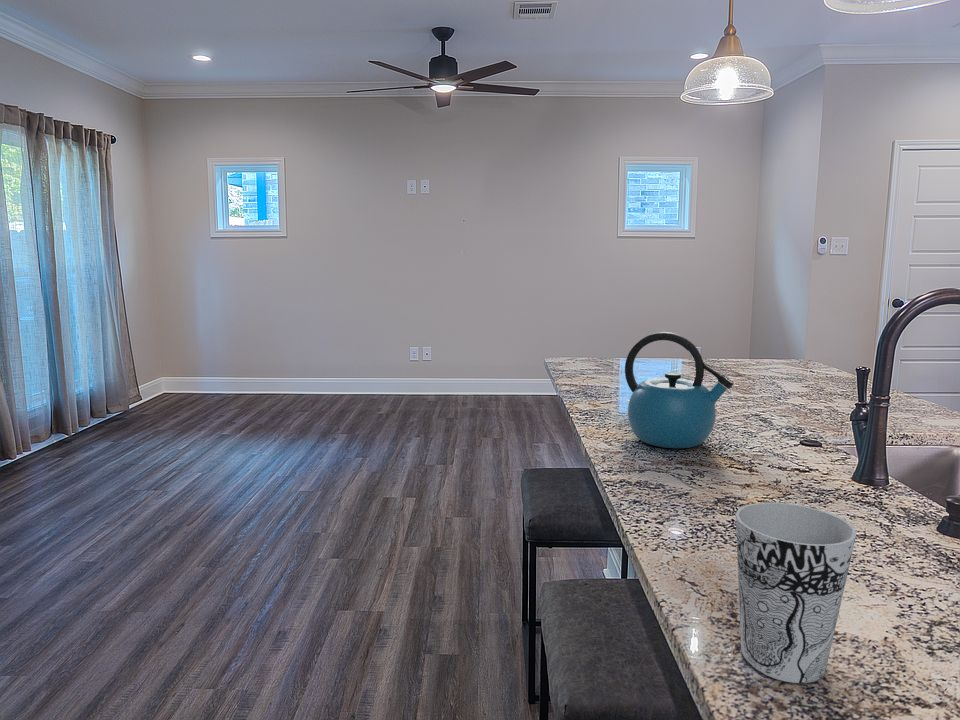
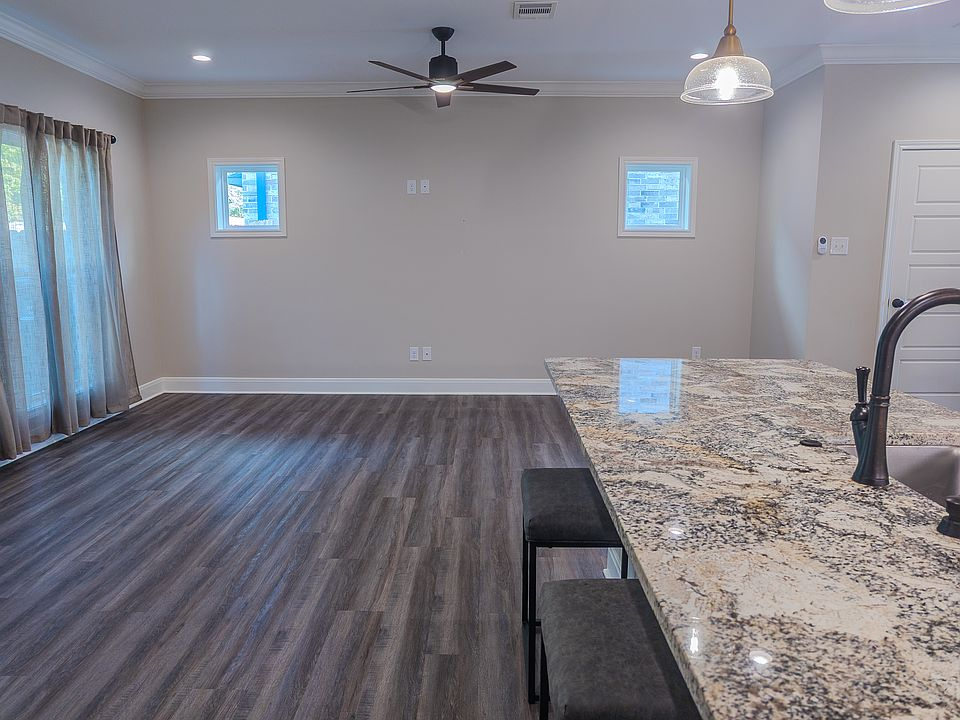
- cup (788, 591)
- kettle (677, 388)
